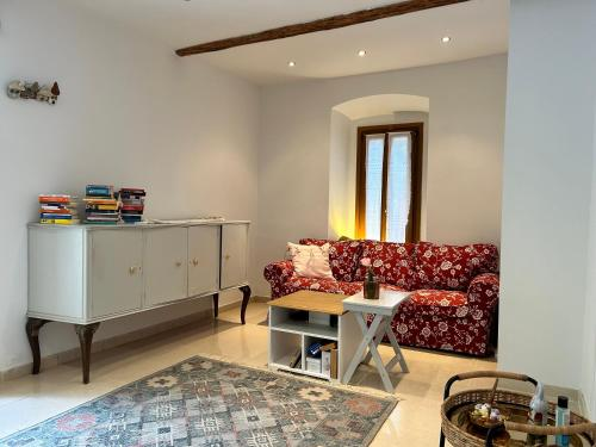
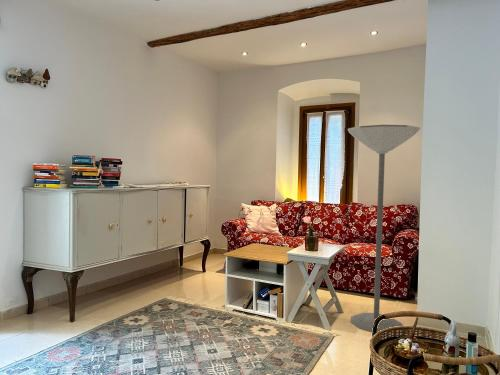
+ floor lamp (379, 226)
